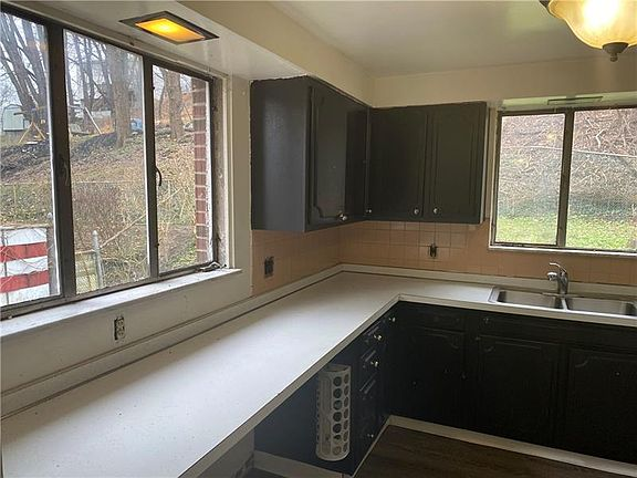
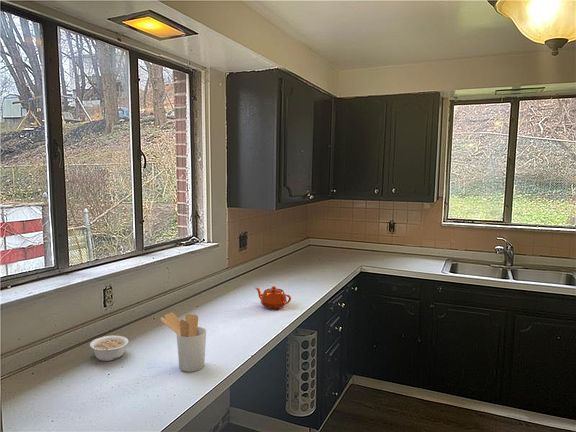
+ teapot (272, 296)
+ legume (110, 348)
+ utensil holder (184, 339)
